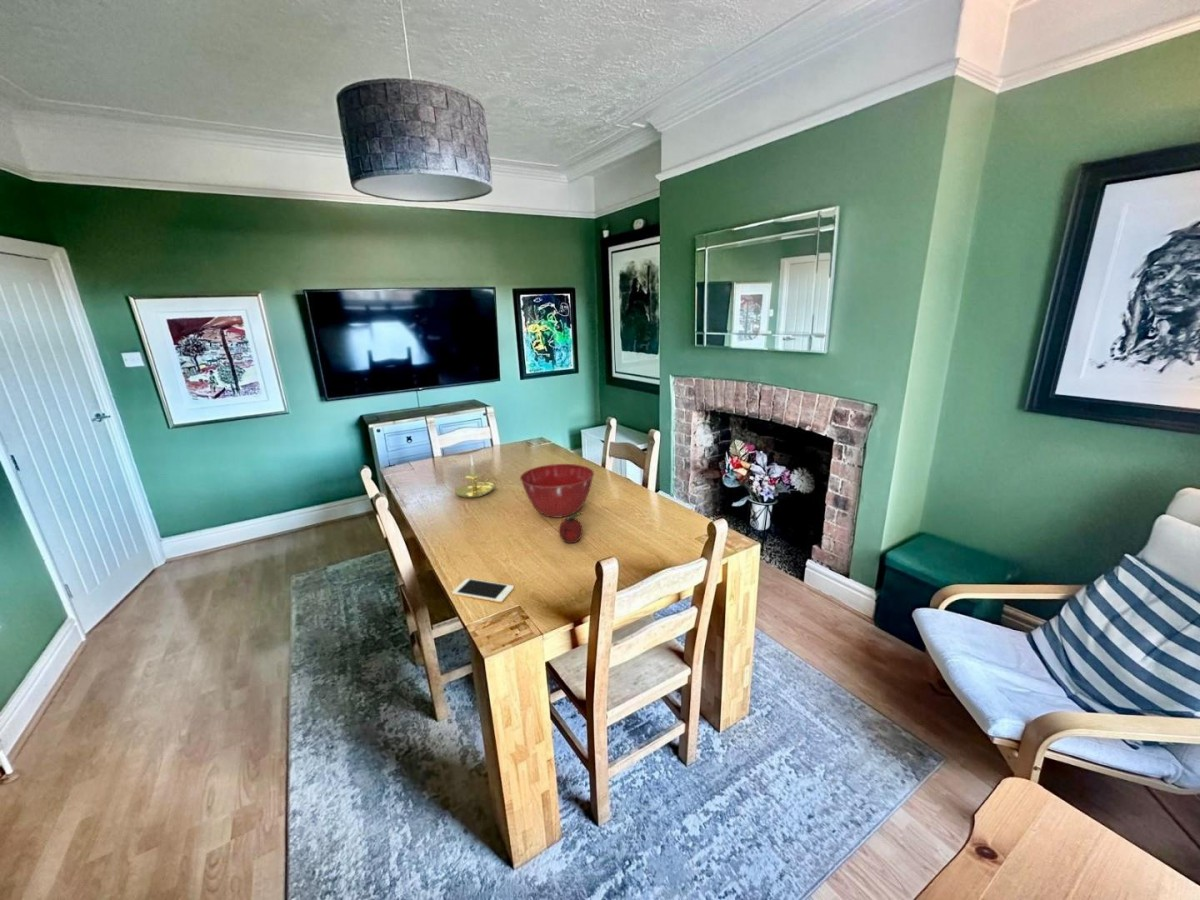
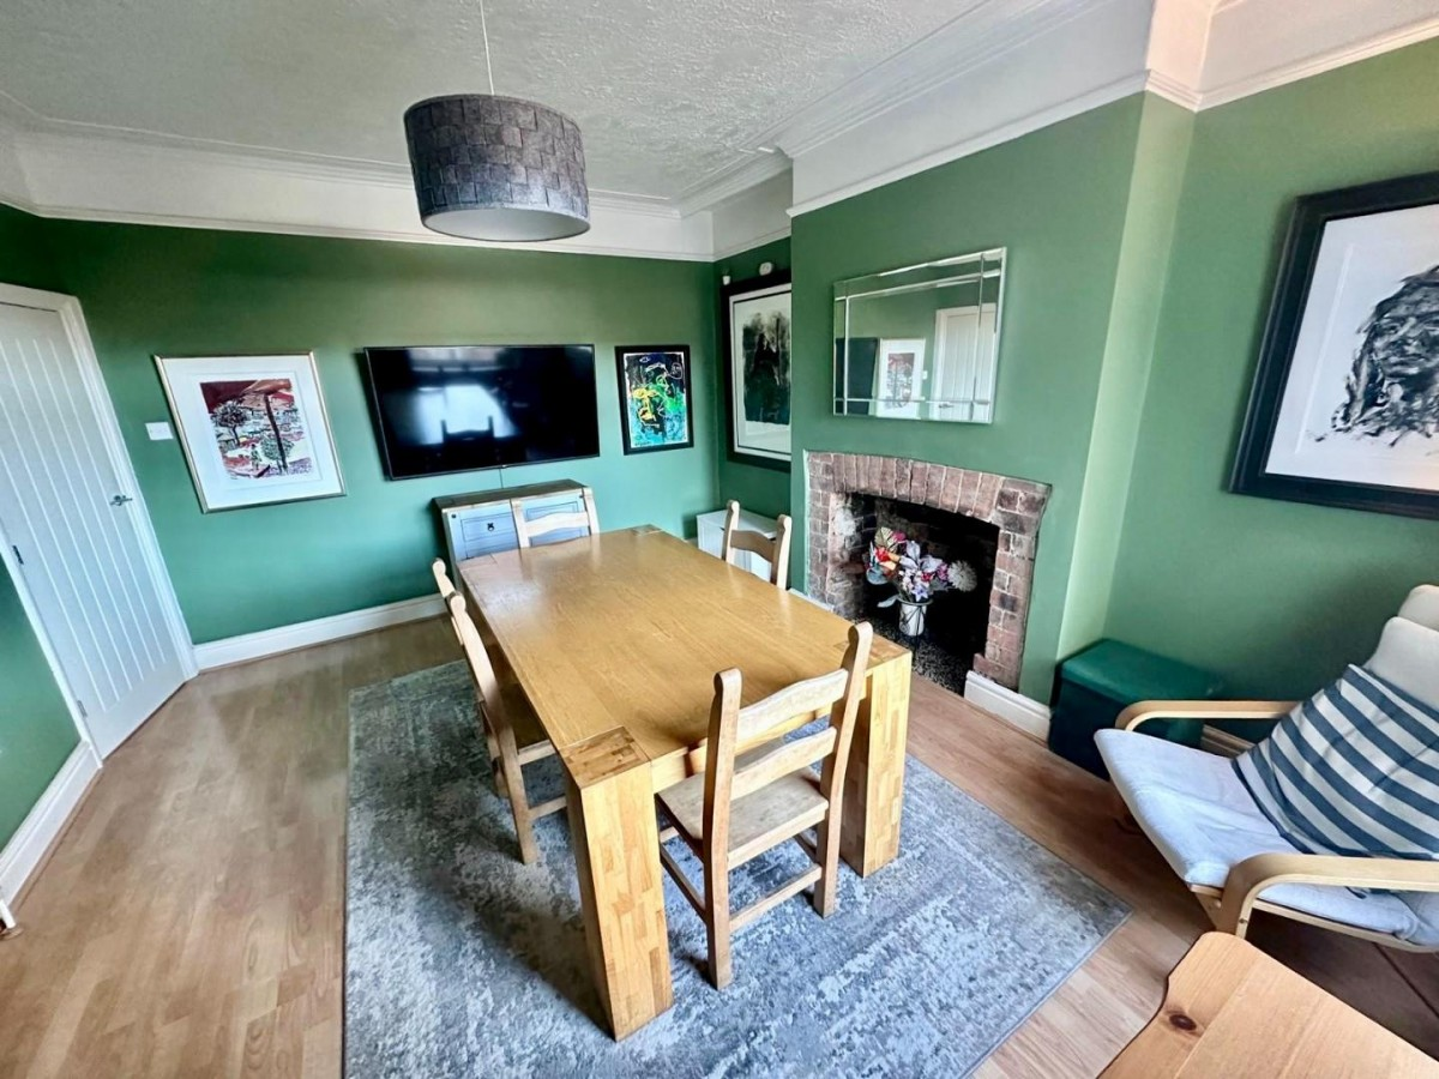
- cell phone (483, 589)
- candle holder (476, 473)
- mixing bowl (558, 492)
- fruit (571, 527)
